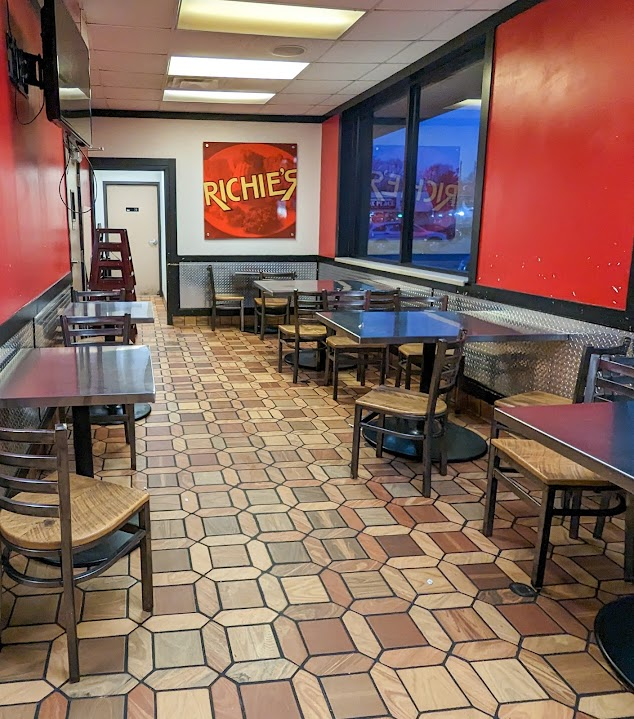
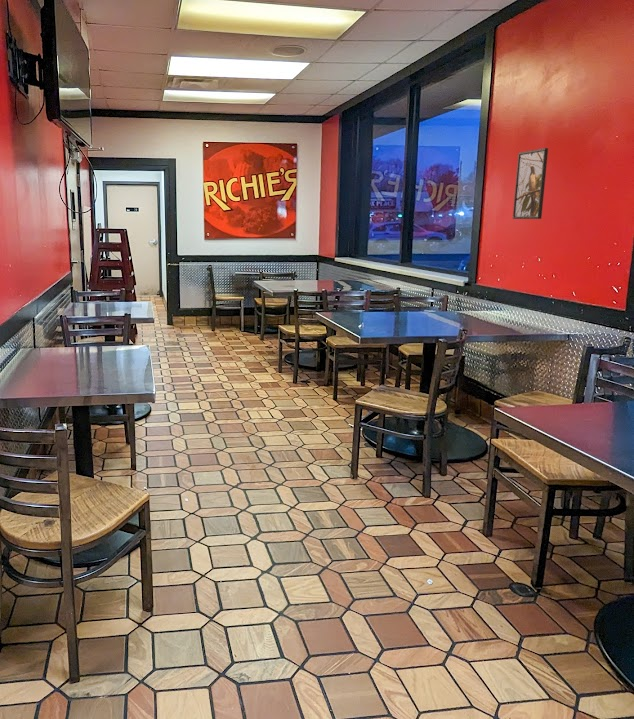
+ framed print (529, 185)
